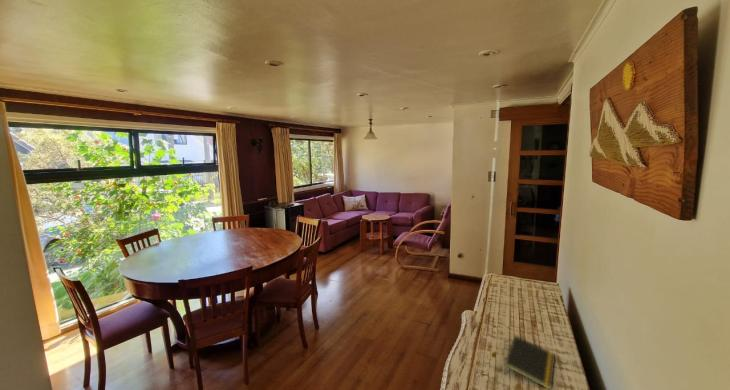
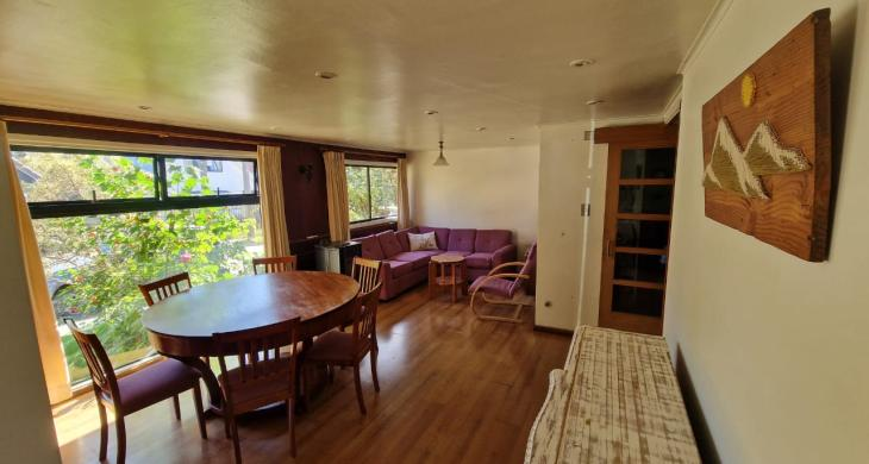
- notepad (530, 359)
